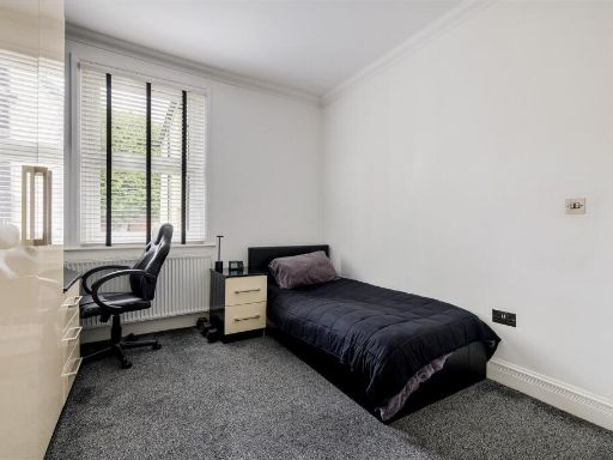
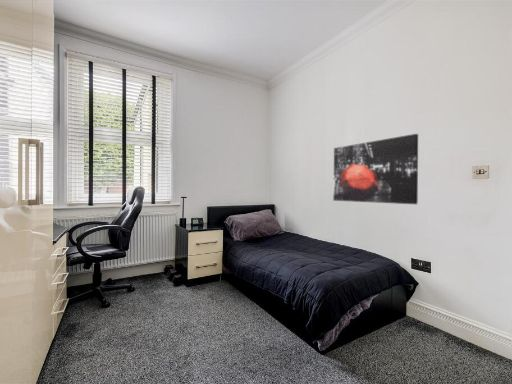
+ wall art (369, 172)
